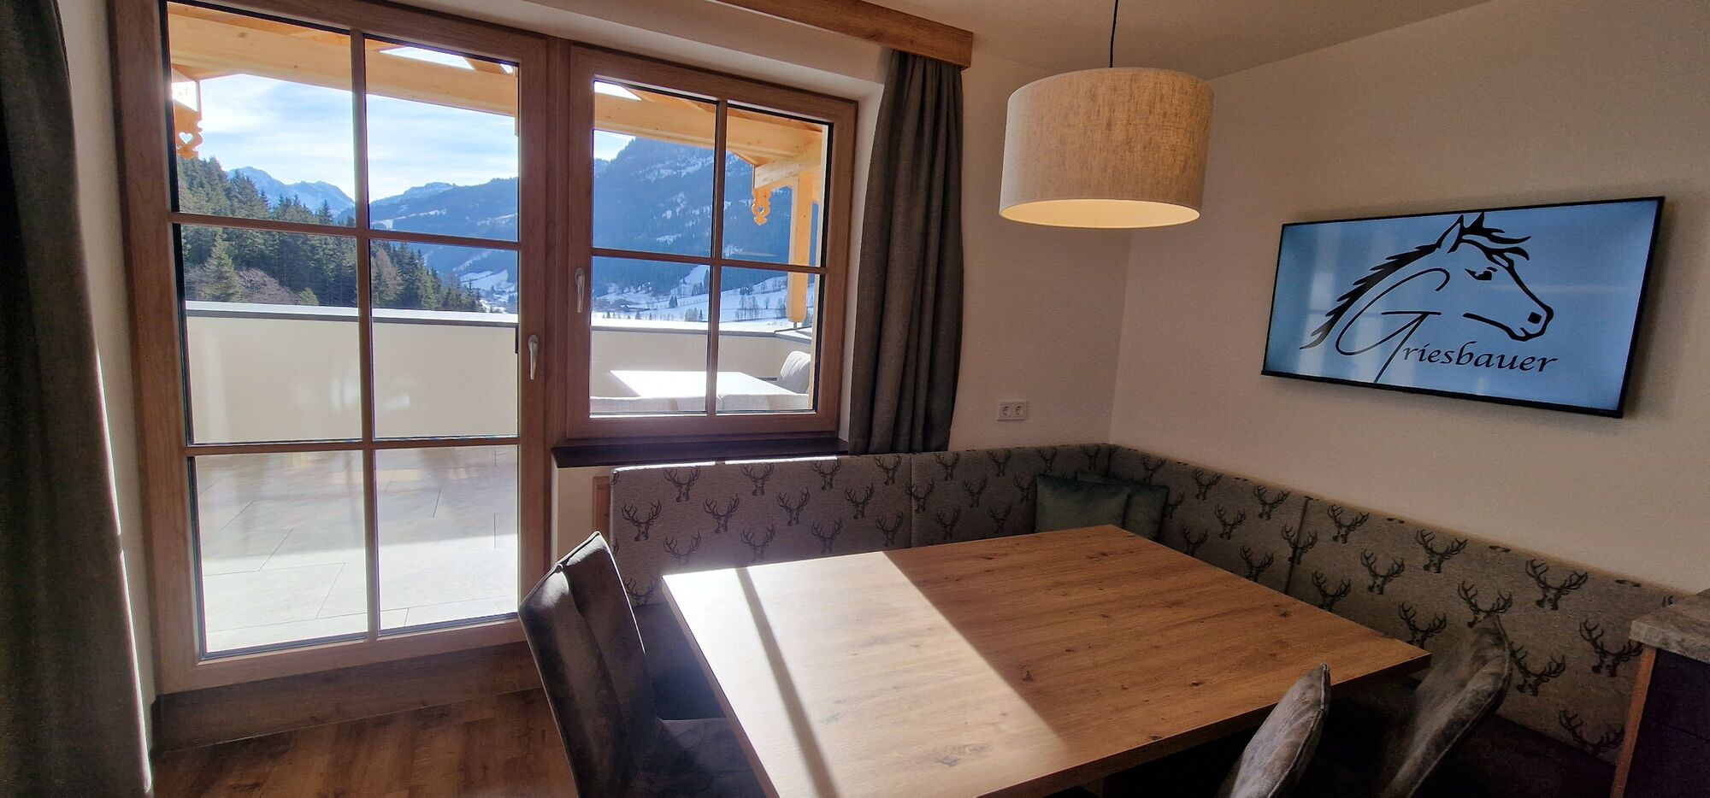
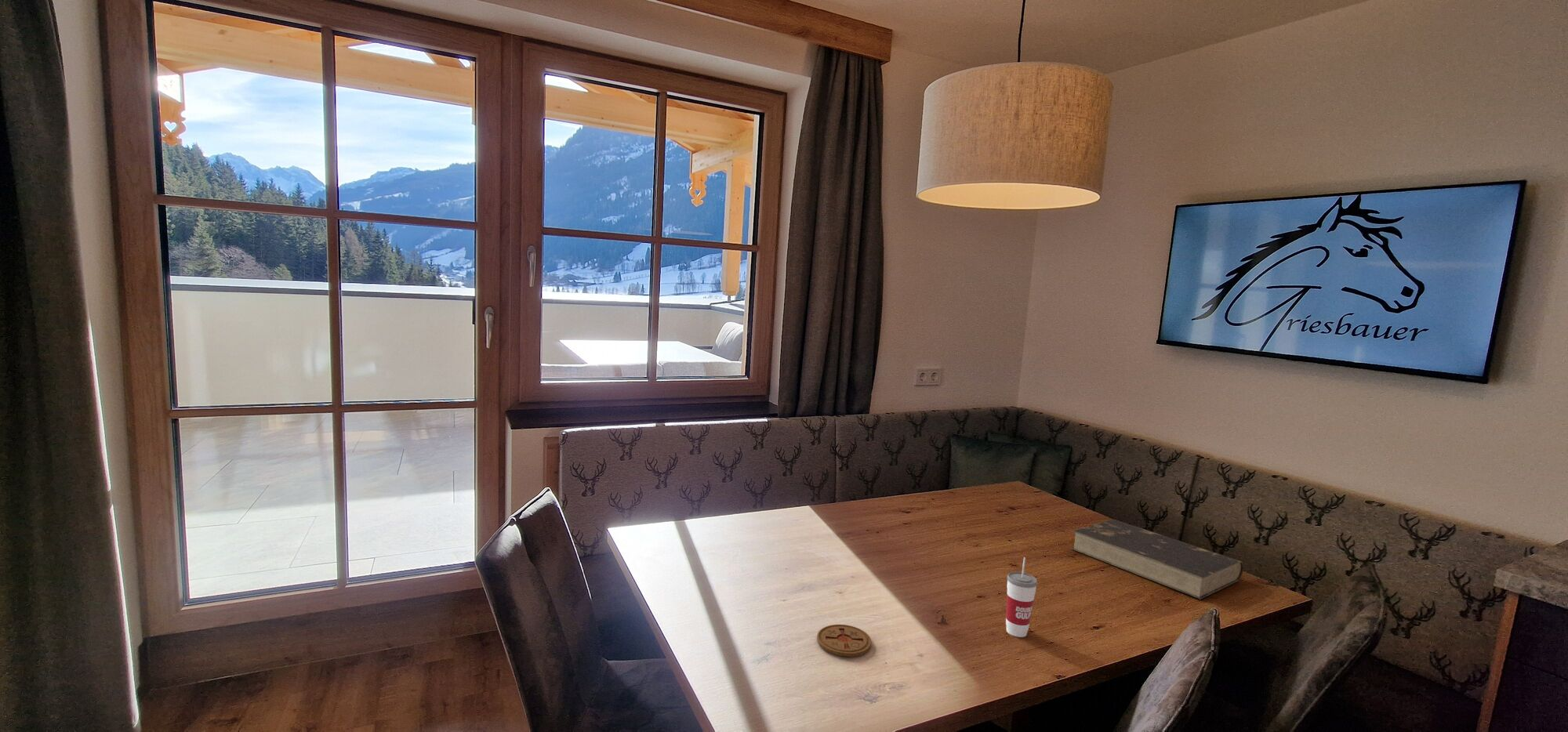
+ cup (1020, 595)
+ book (1154, 553)
+ coaster (844, 640)
